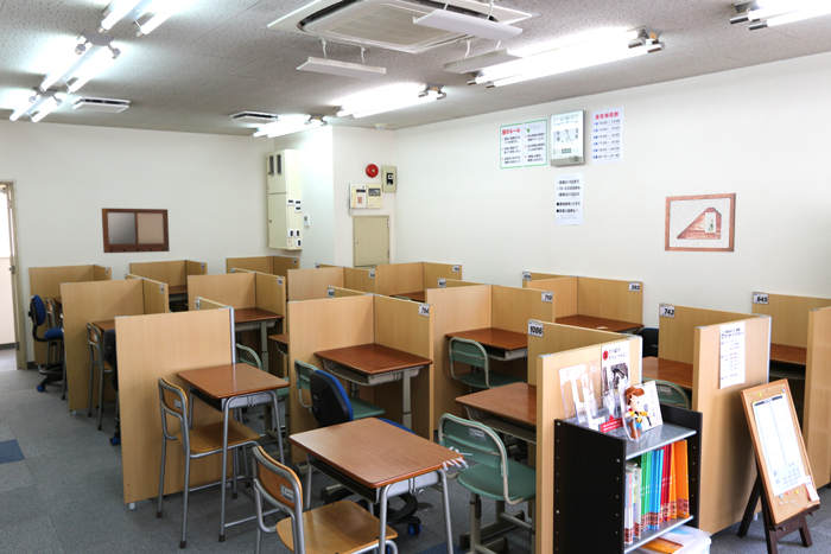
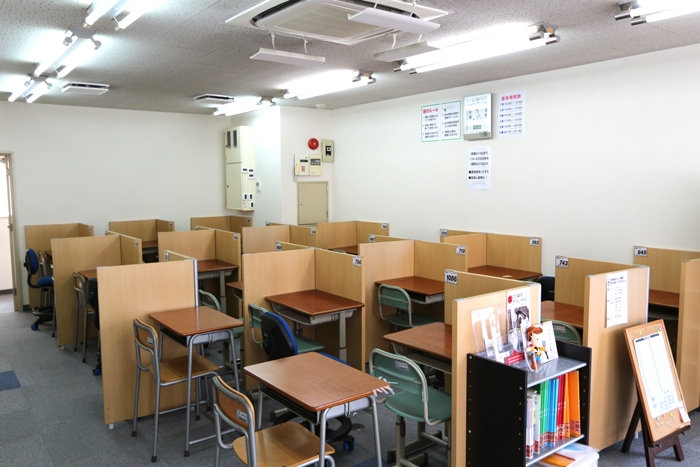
- writing board (137, 230)
- picture frame (698, 223)
